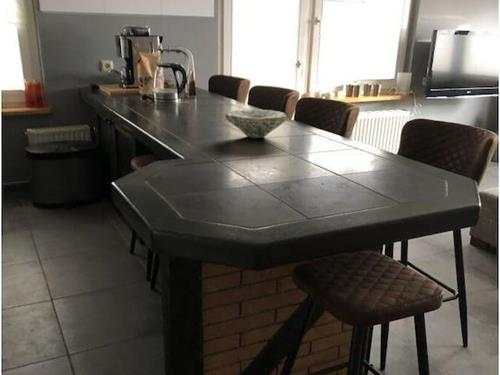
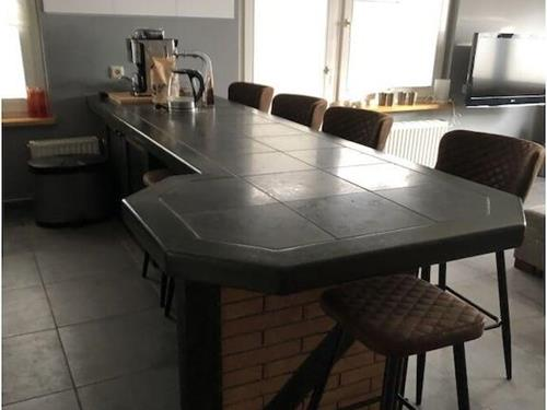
- bowl (255, 125)
